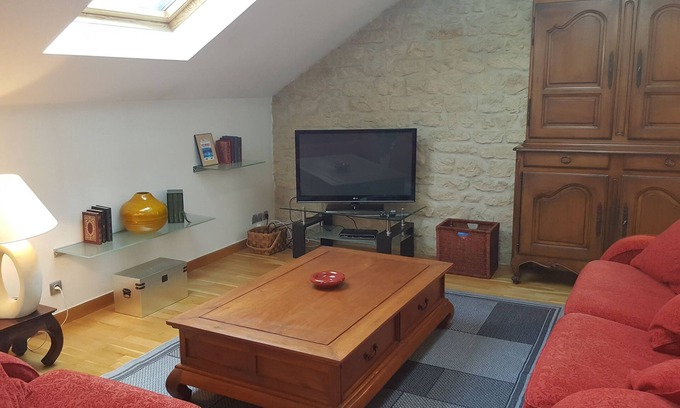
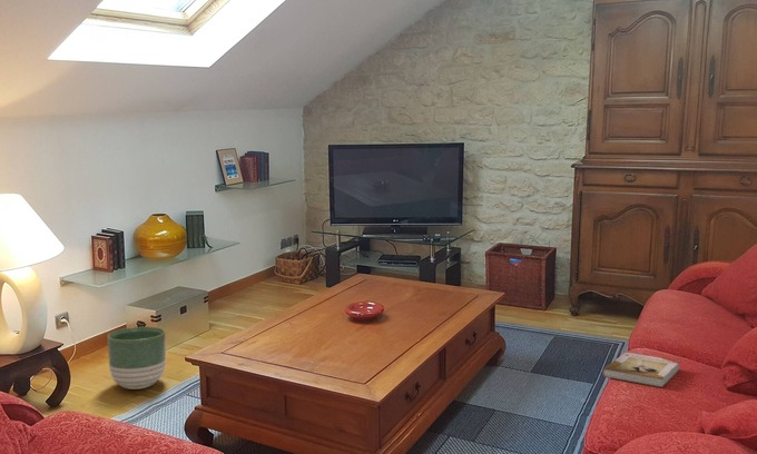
+ book (641, 368)
+ planter (137, 359)
